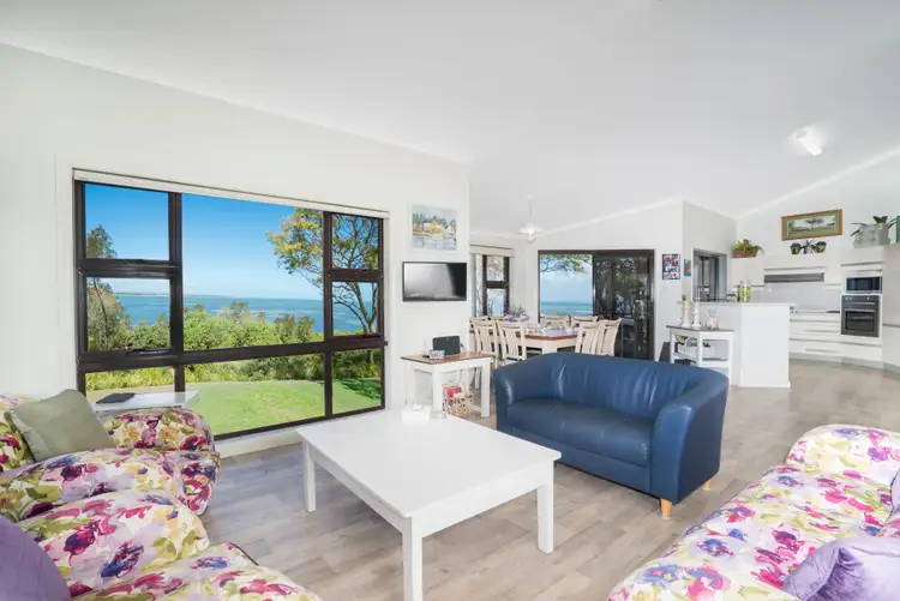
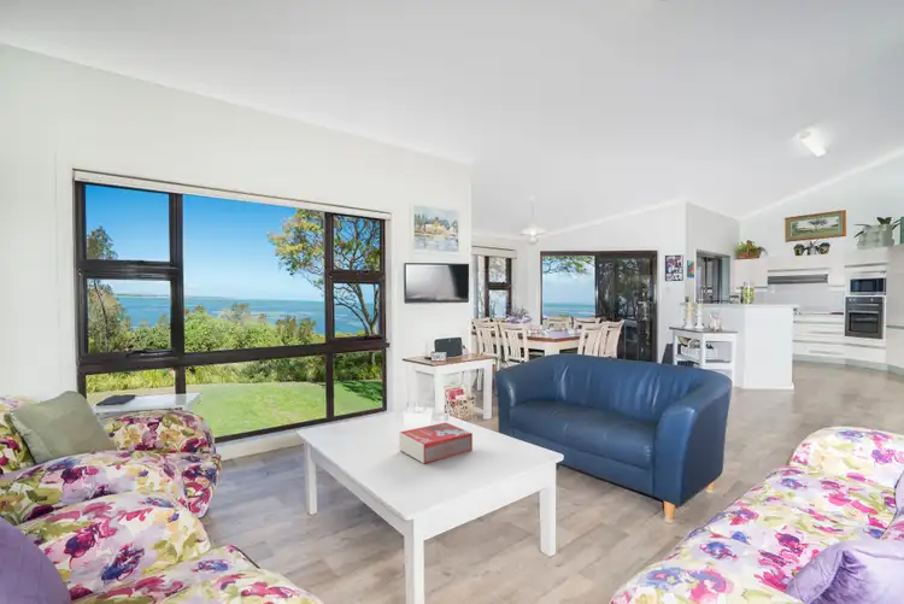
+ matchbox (435, 441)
